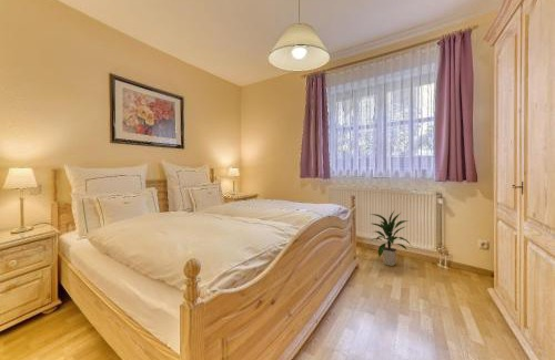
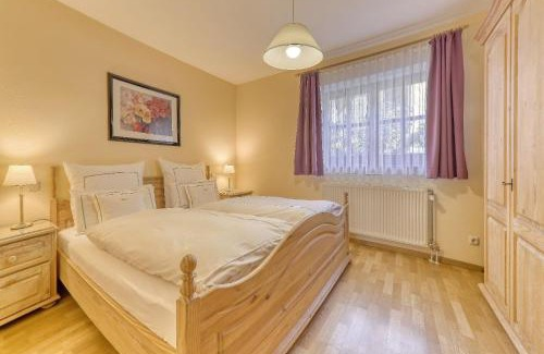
- indoor plant (387, 237)
